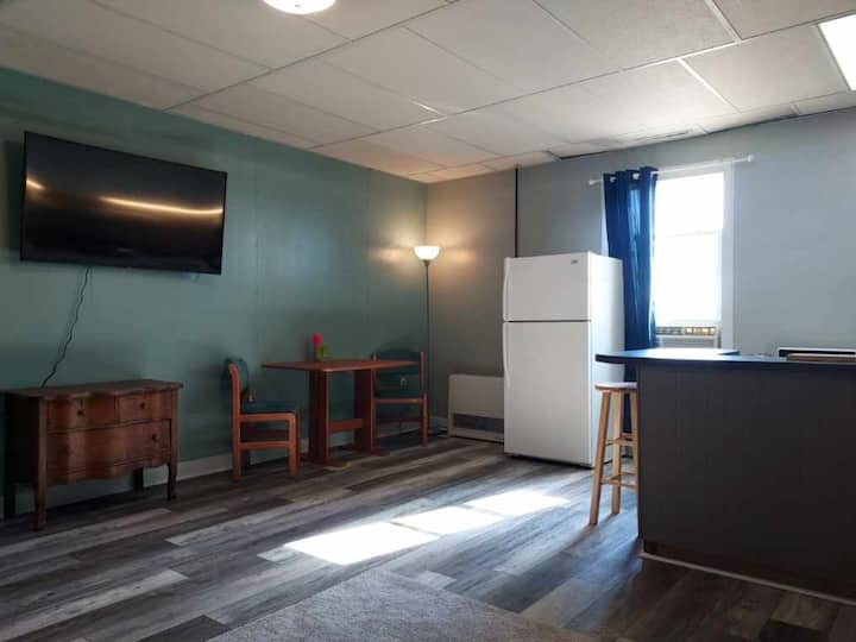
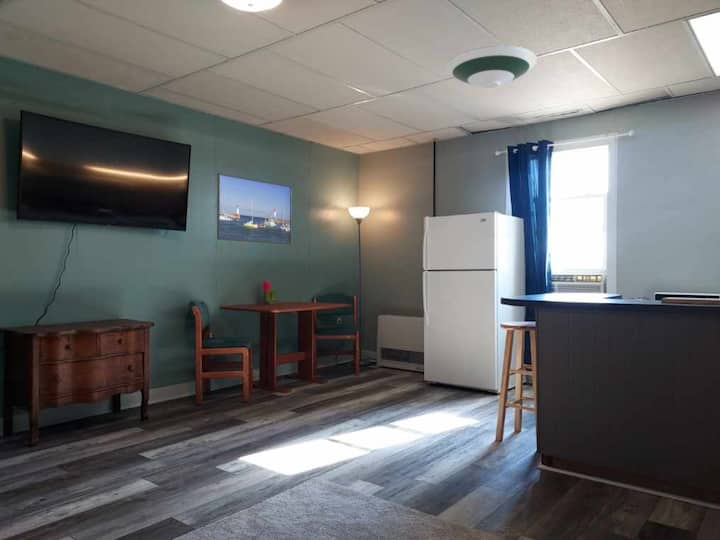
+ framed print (256, 211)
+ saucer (490, 75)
